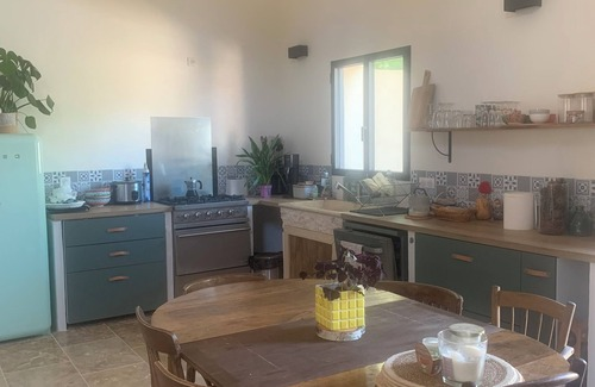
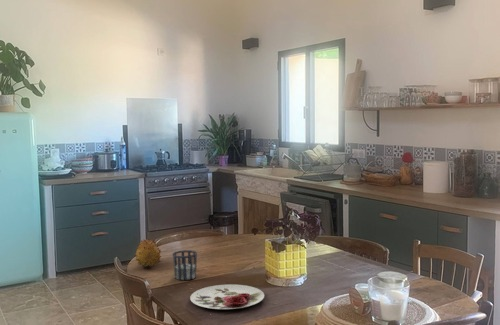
+ fruit (148, 252)
+ cup (185, 265)
+ plate (227, 295)
